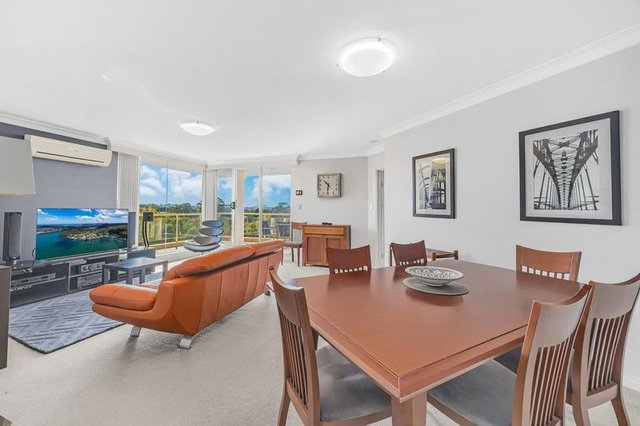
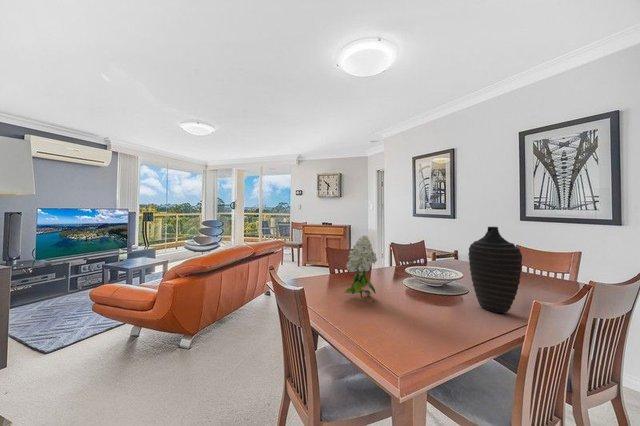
+ flower (360, 267)
+ decorative vase (493, 268)
